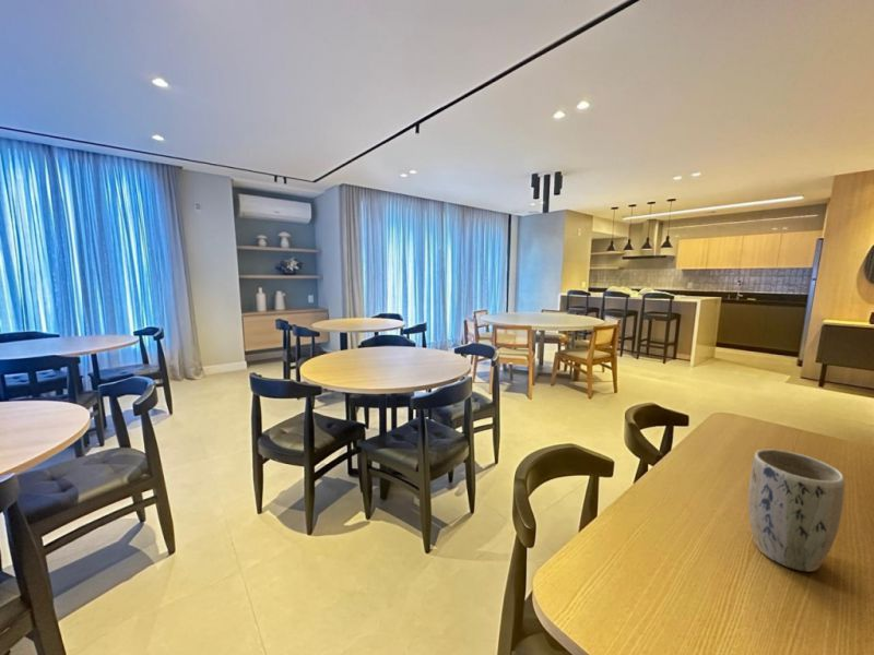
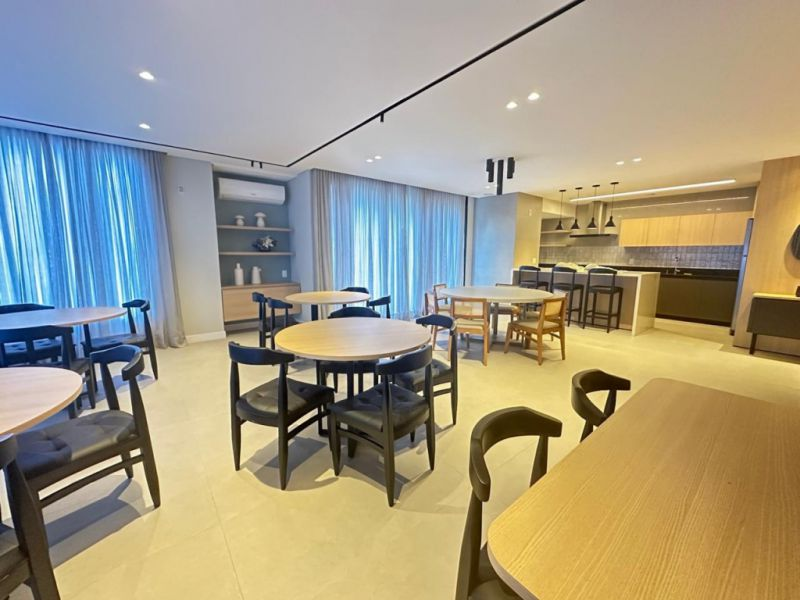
- plant pot (790, 509)
